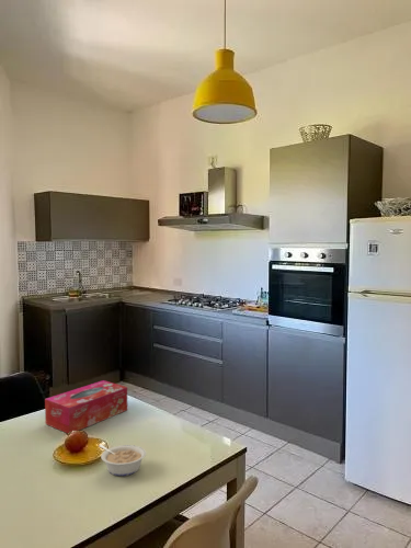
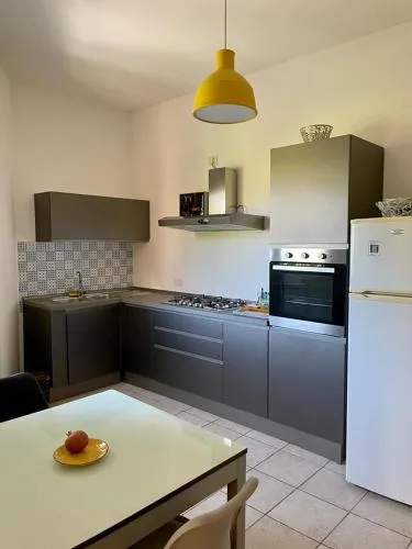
- legume (122, 459)
- tissue box (88, 404)
